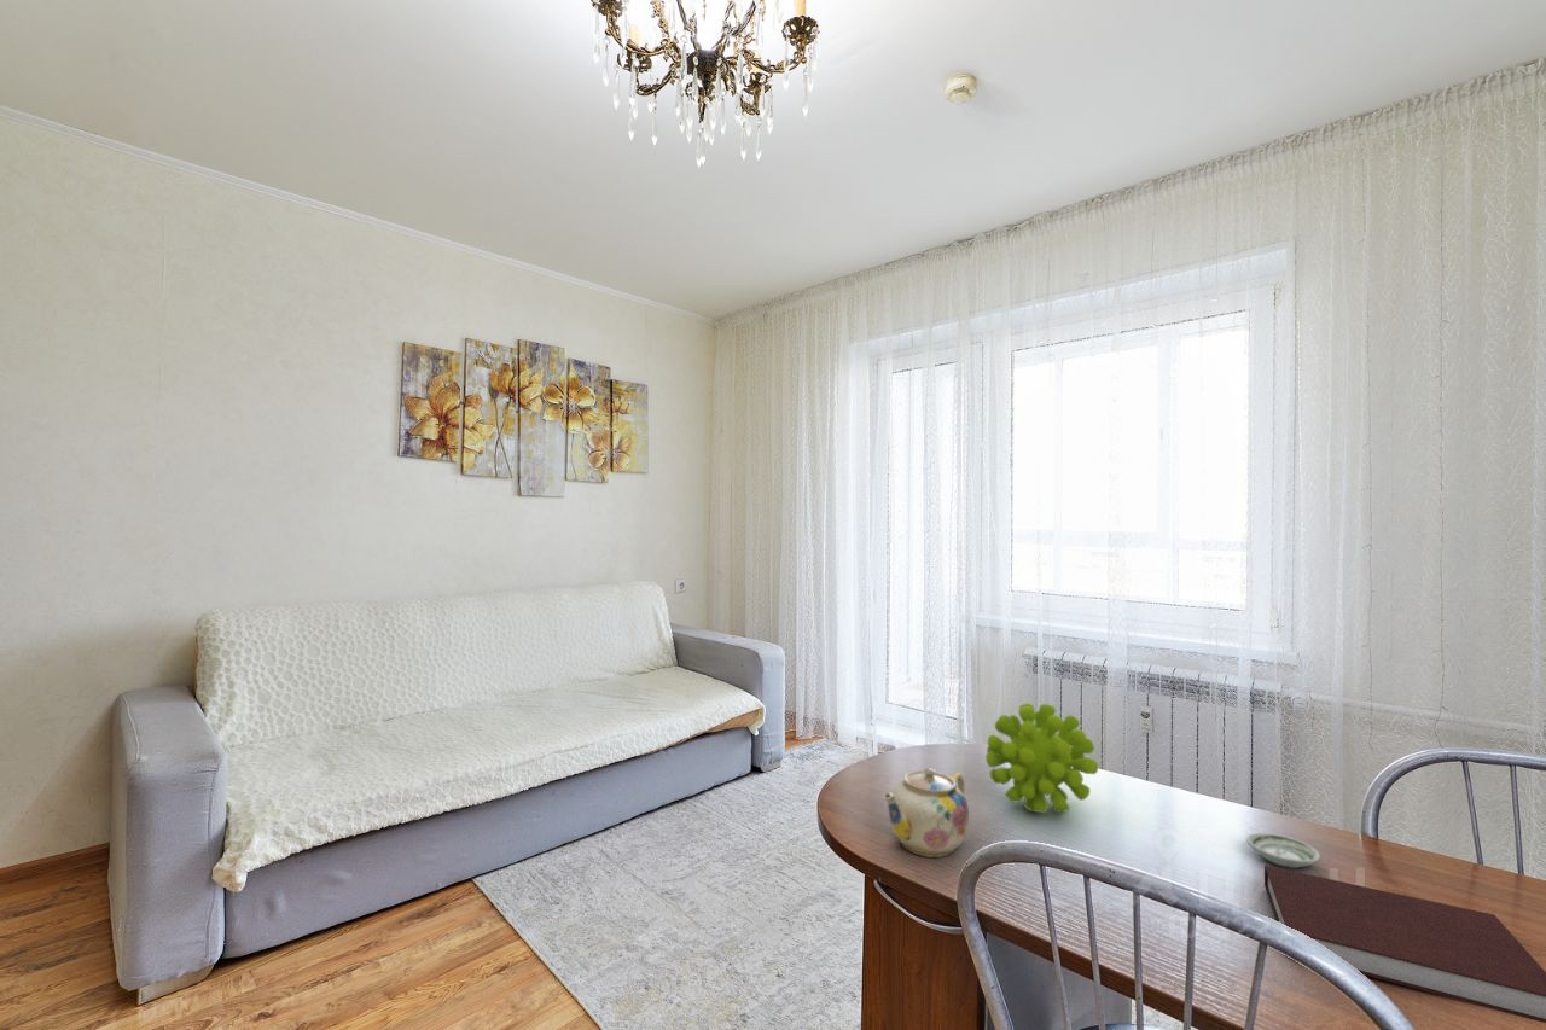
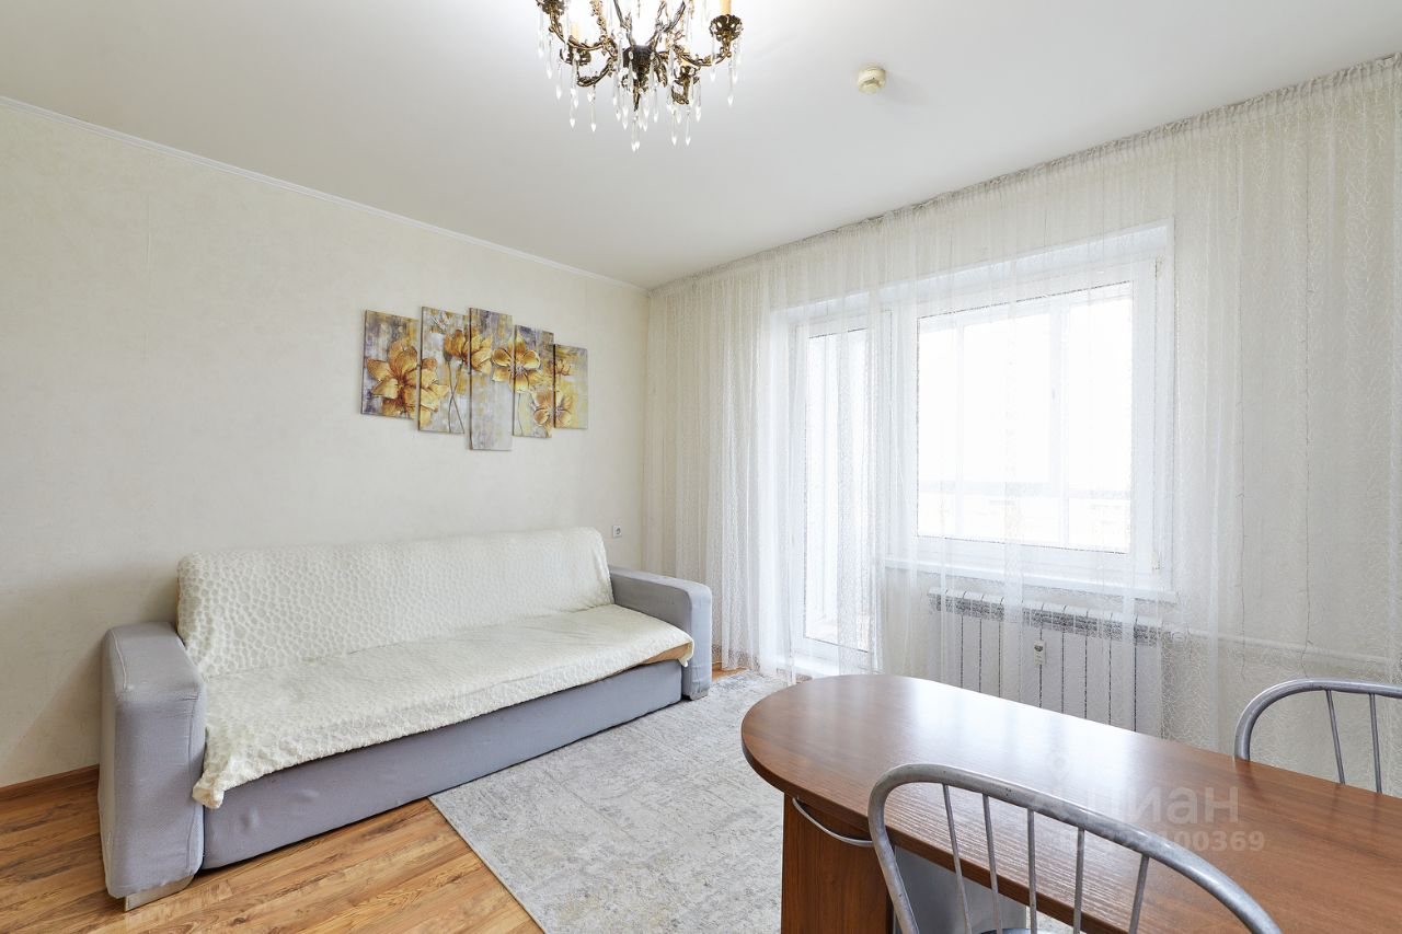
- teapot (926, 808)
- plant (1041, 756)
- saucer (1281, 852)
- notebook (1393, 933)
